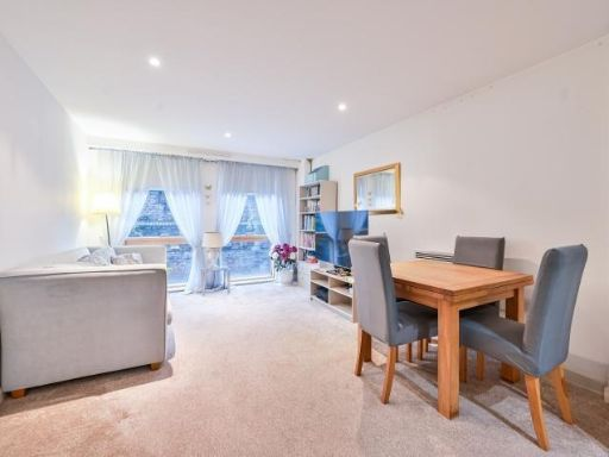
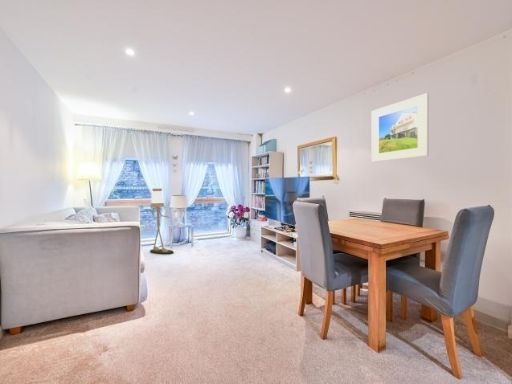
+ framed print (397, 131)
+ floor lamp (159, 210)
